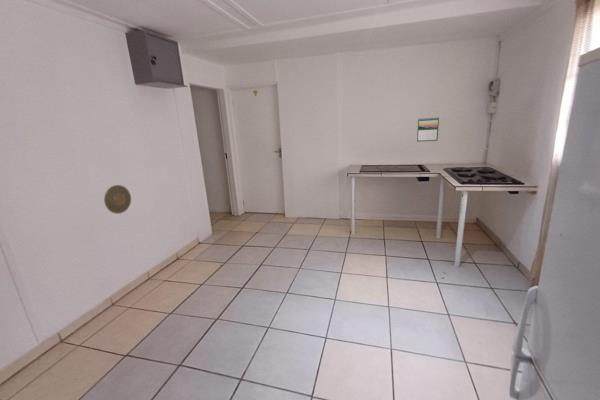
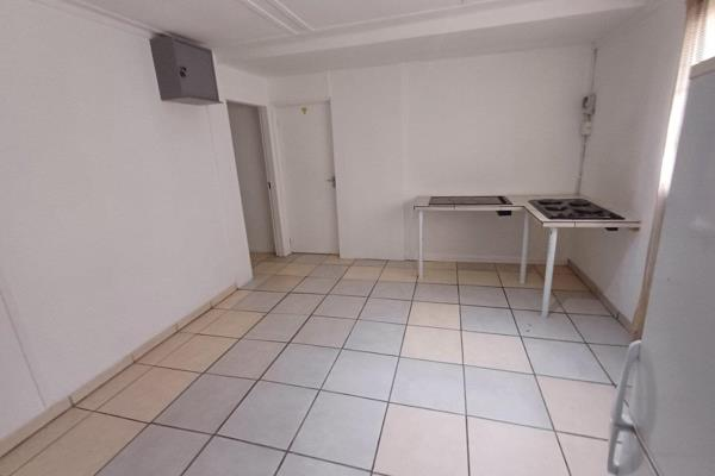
- calendar (427, 129)
- decorative plate (119, 199)
